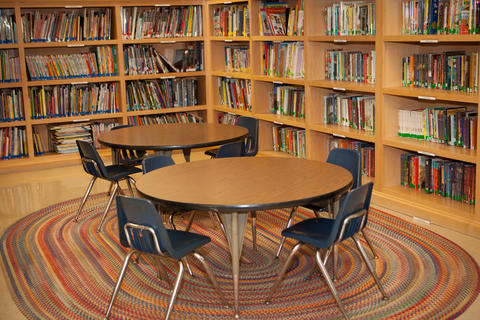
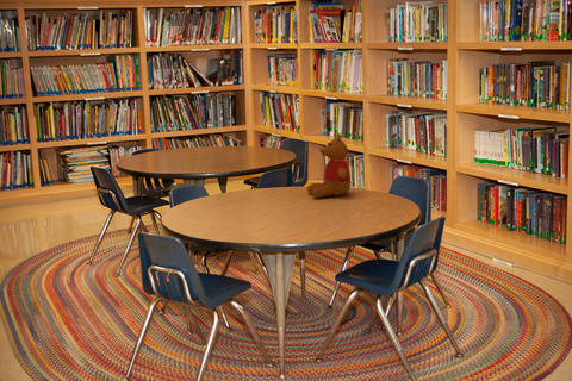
+ teddy bear (328, 164)
